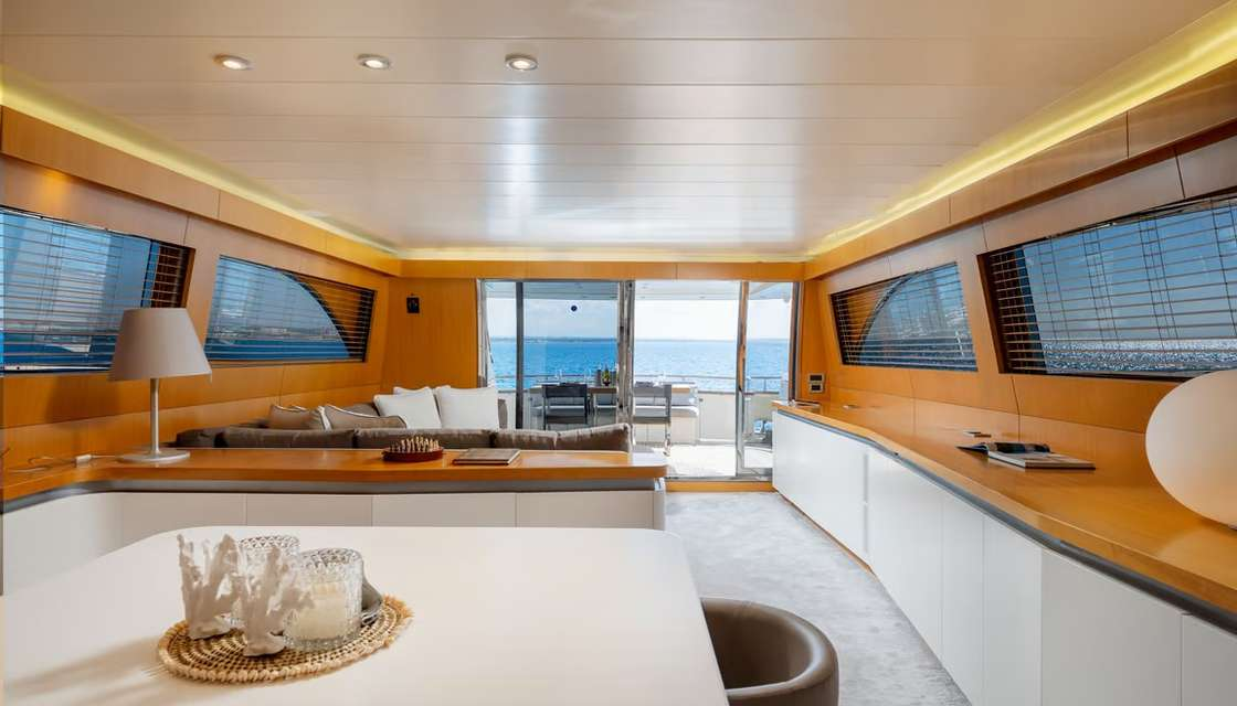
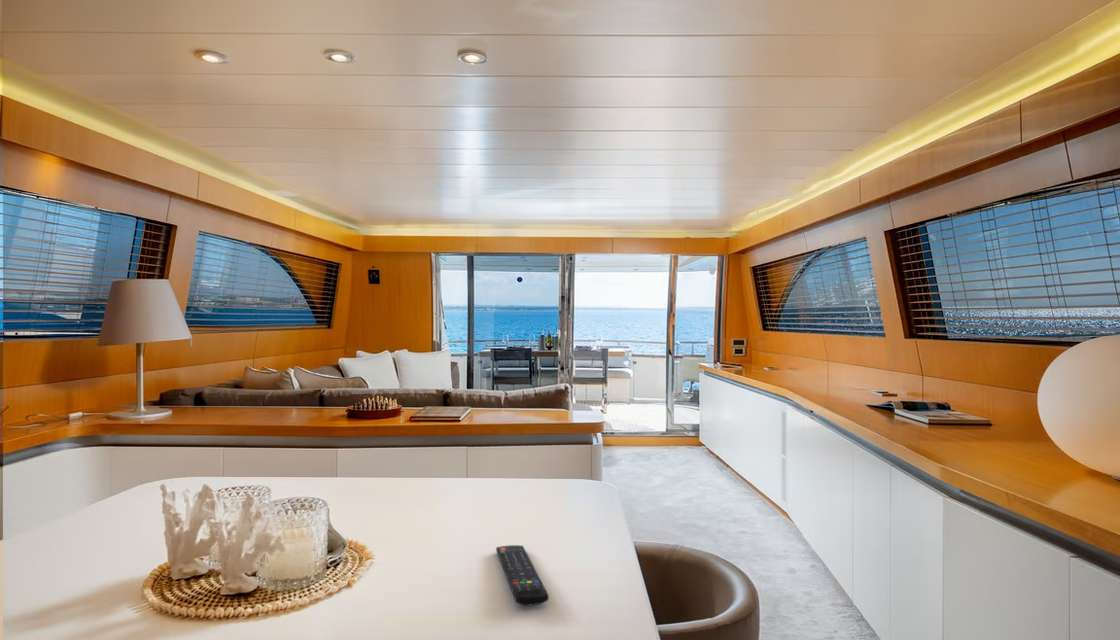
+ remote control (519, 572)
